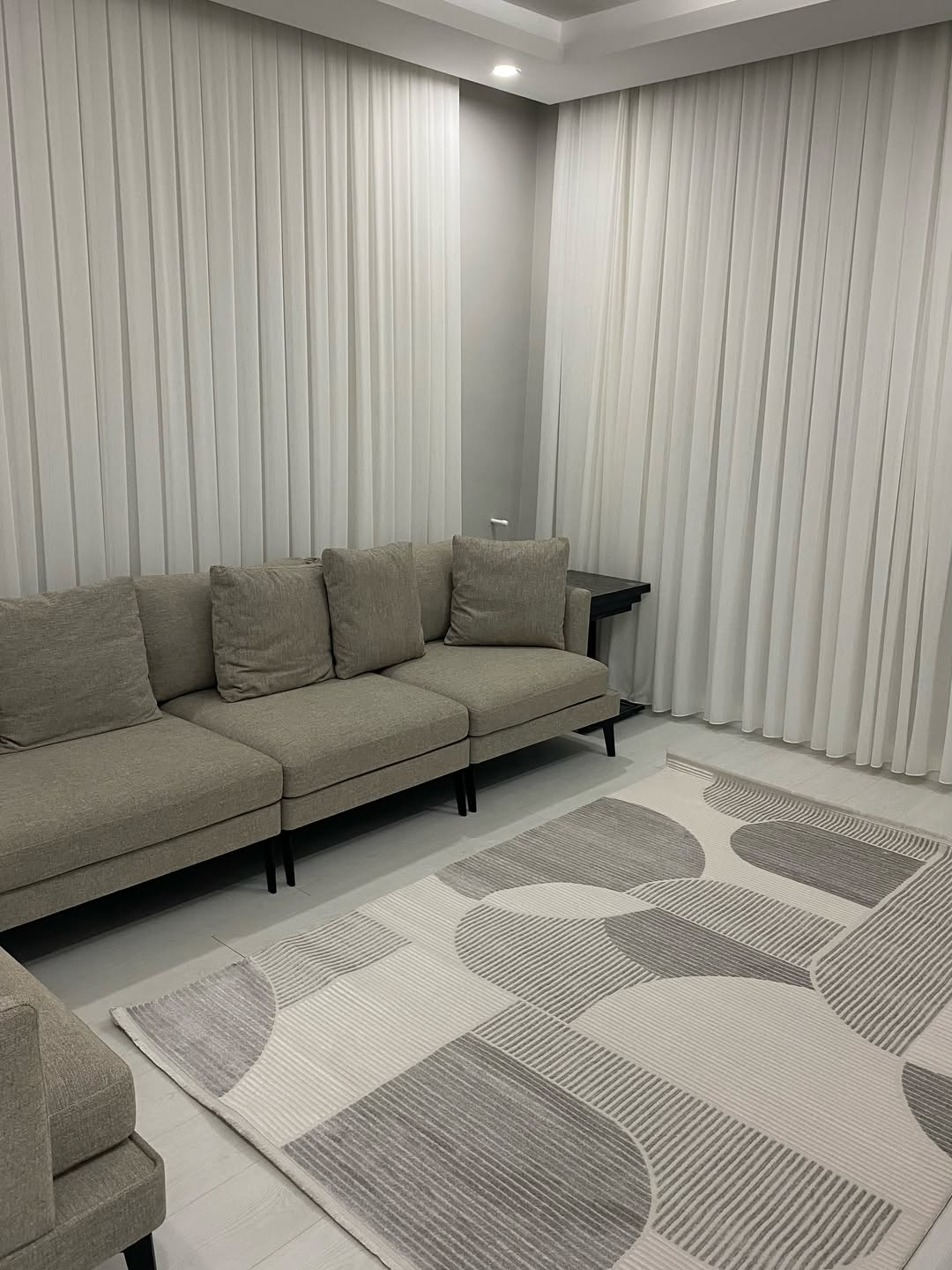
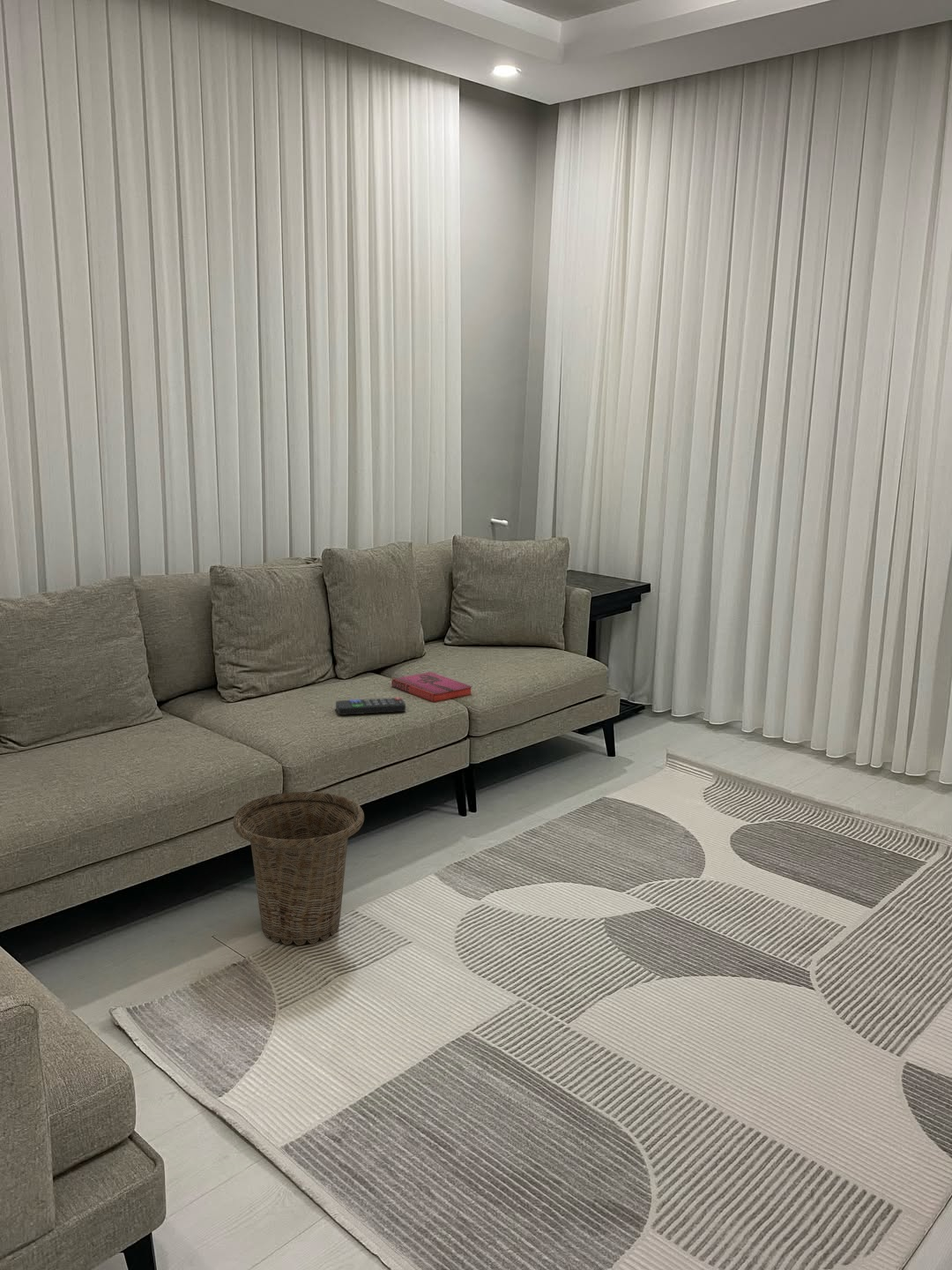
+ hardback book (431, 686)
+ remote control (370, 706)
+ basket (300, 870)
